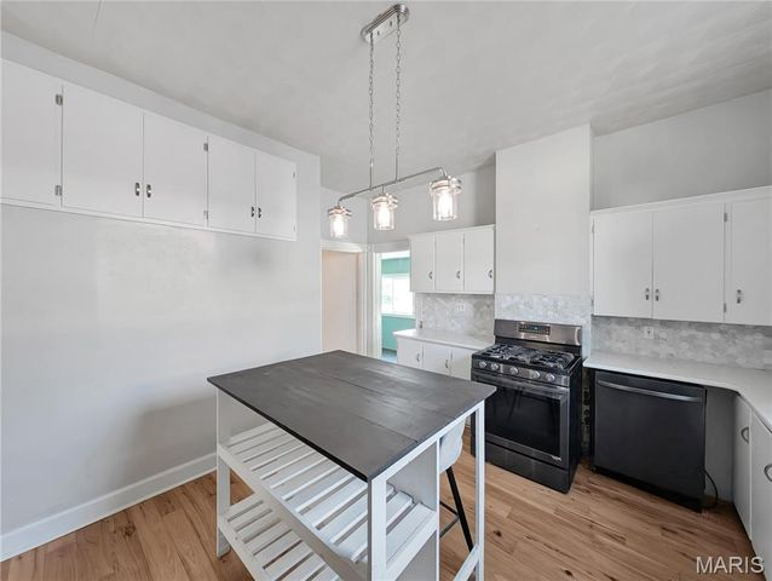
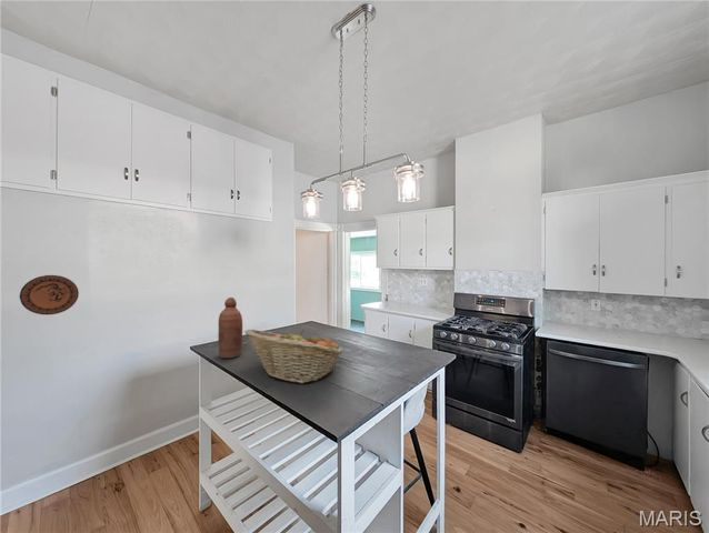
+ decorative plate (50, 294)
+ bottle (230, 325)
+ fruit basket (293, 349)
